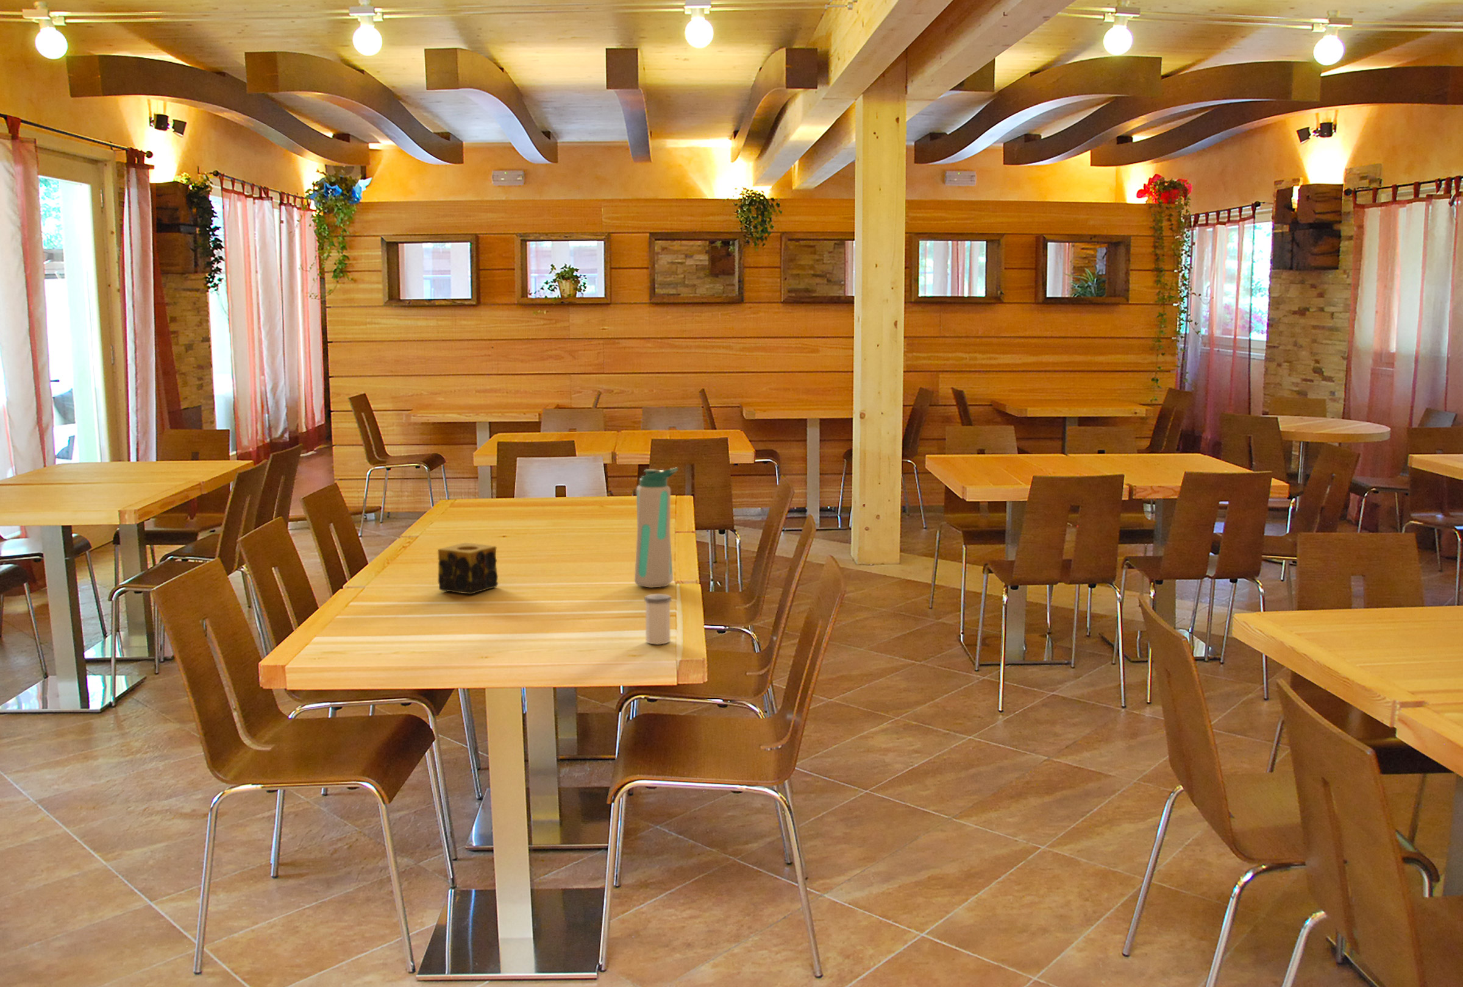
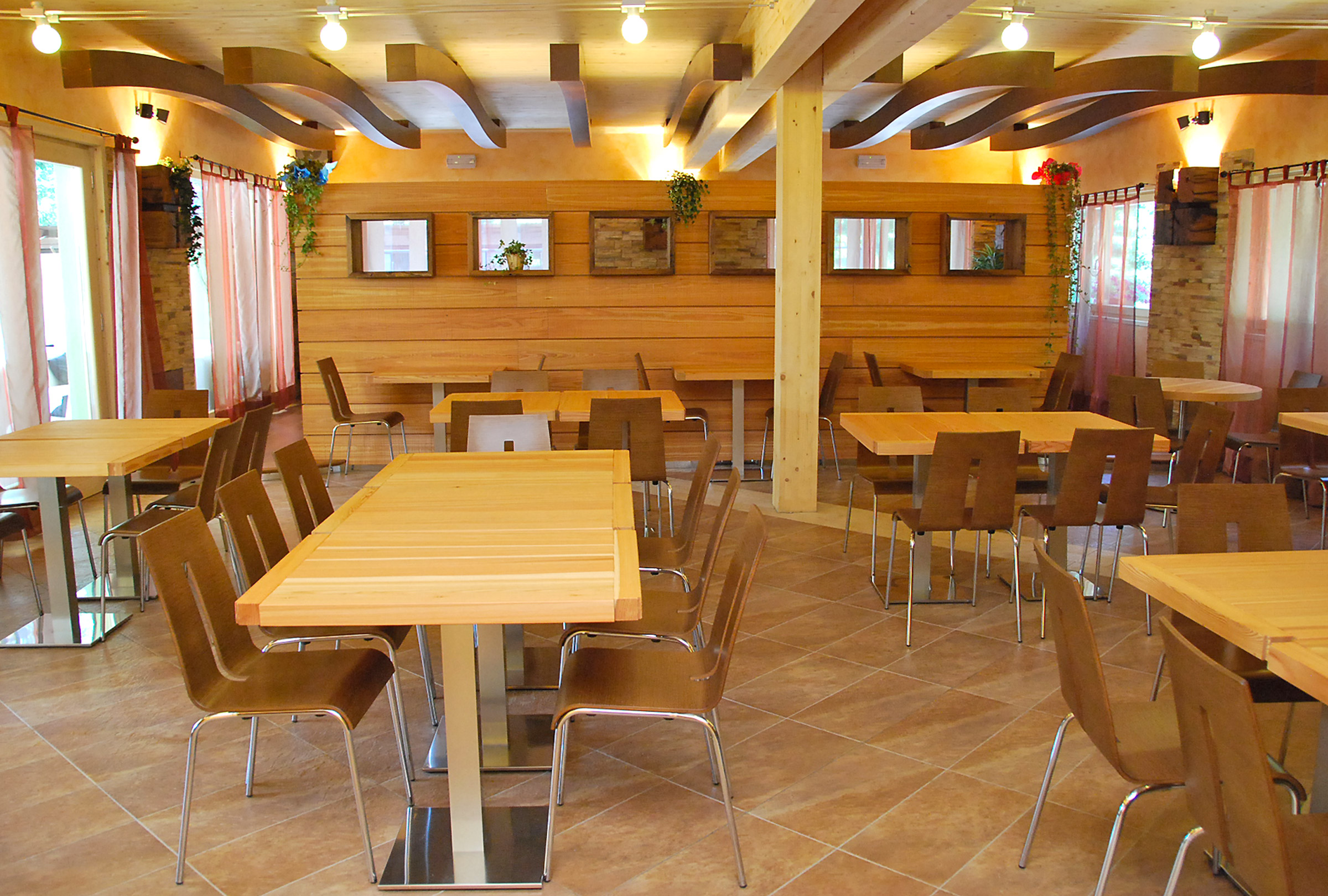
- candle (467, 567)
- salt shaker (658, 618)
- water bottle (657, 527)
